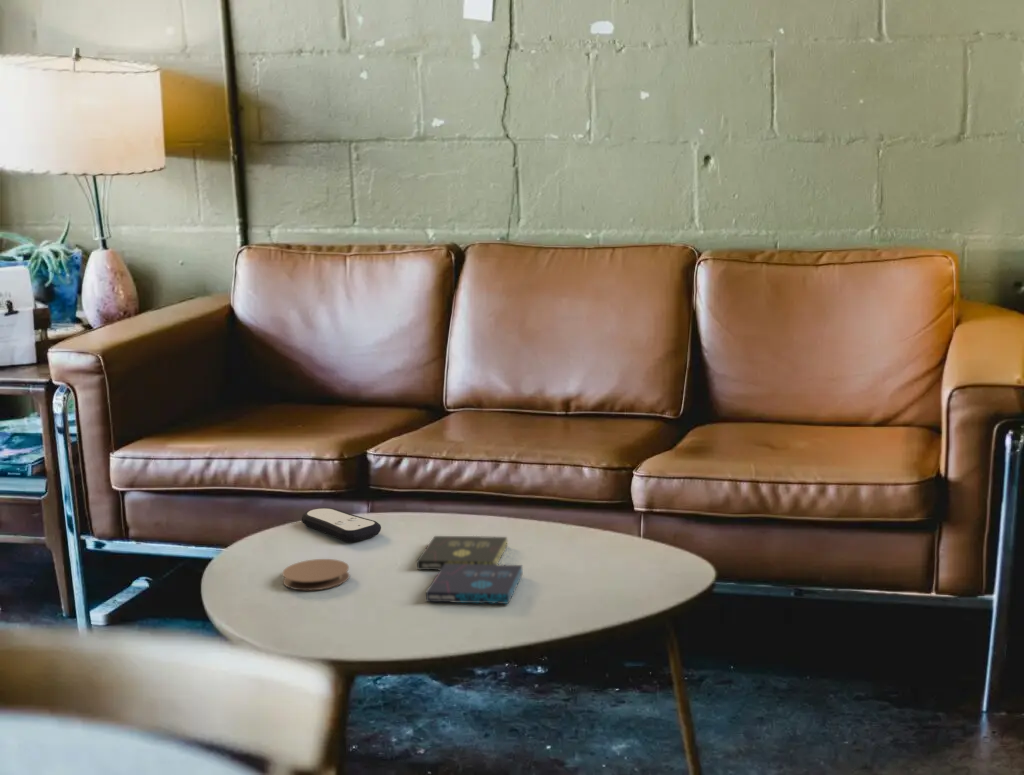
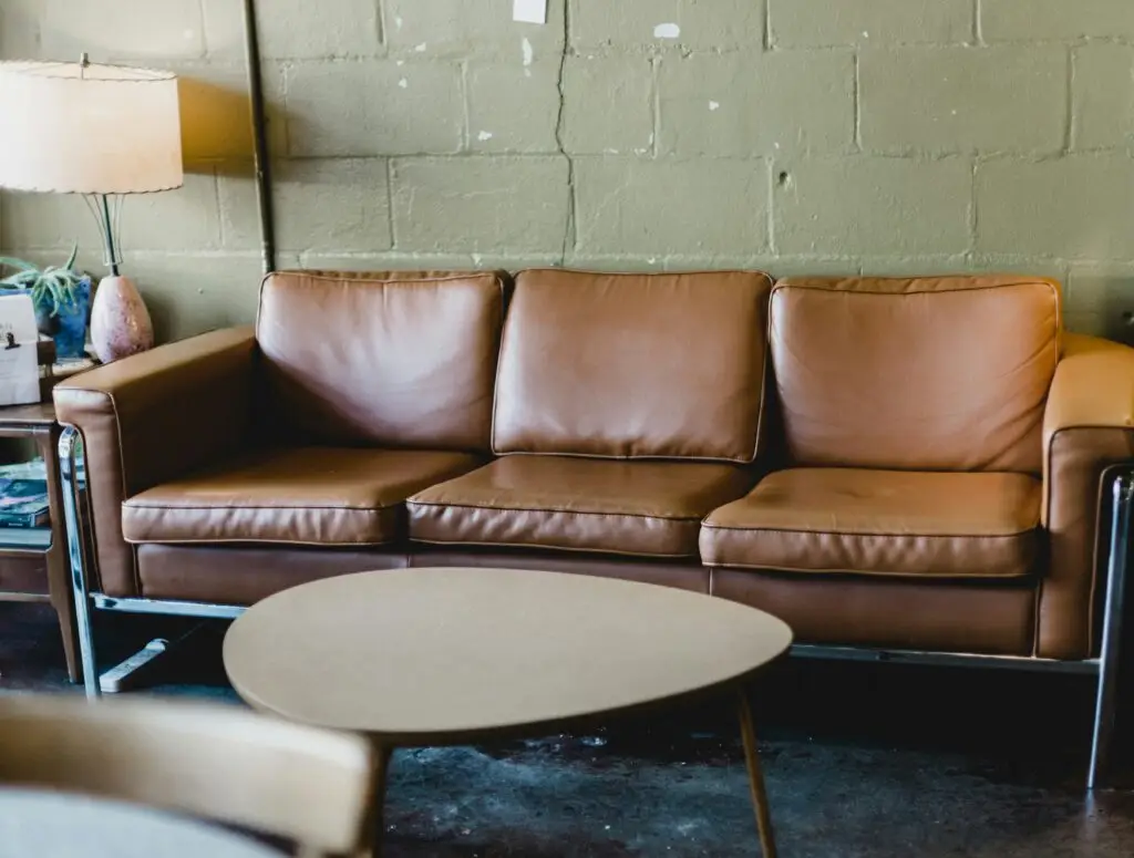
- coaster (316, 574)
- music album box set (469, 567)
- remote control (338, 523)
